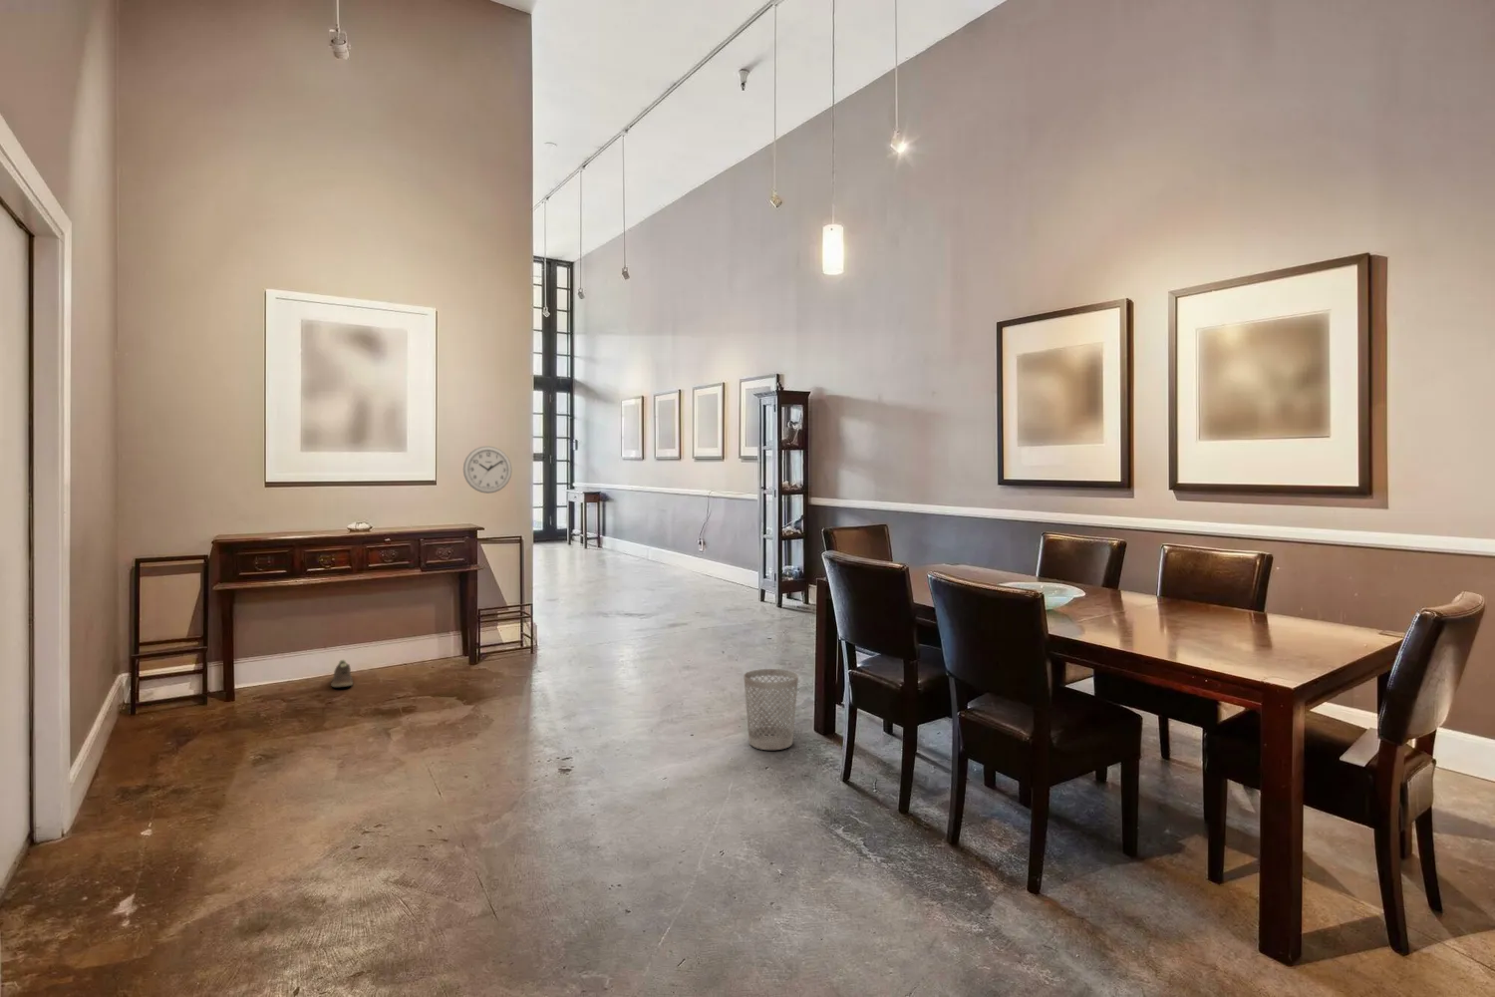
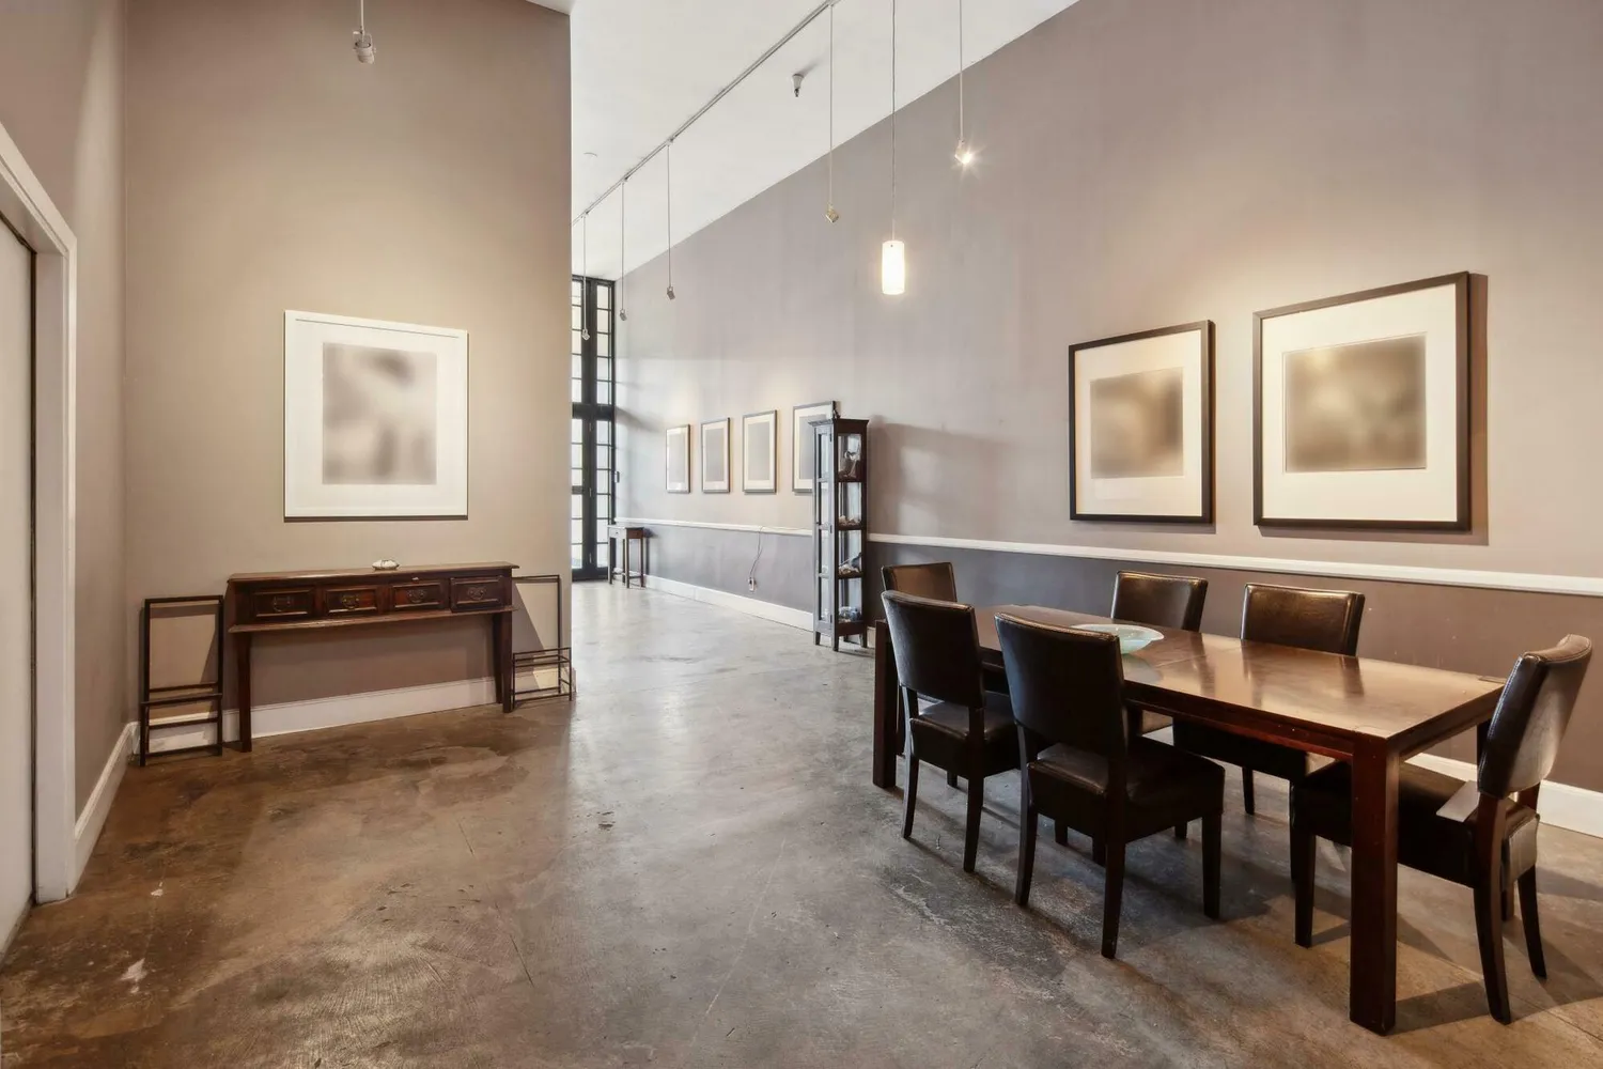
- wall clock (487, 470)
- sneaker (340, 673)
- wastebasket (771, 709)
